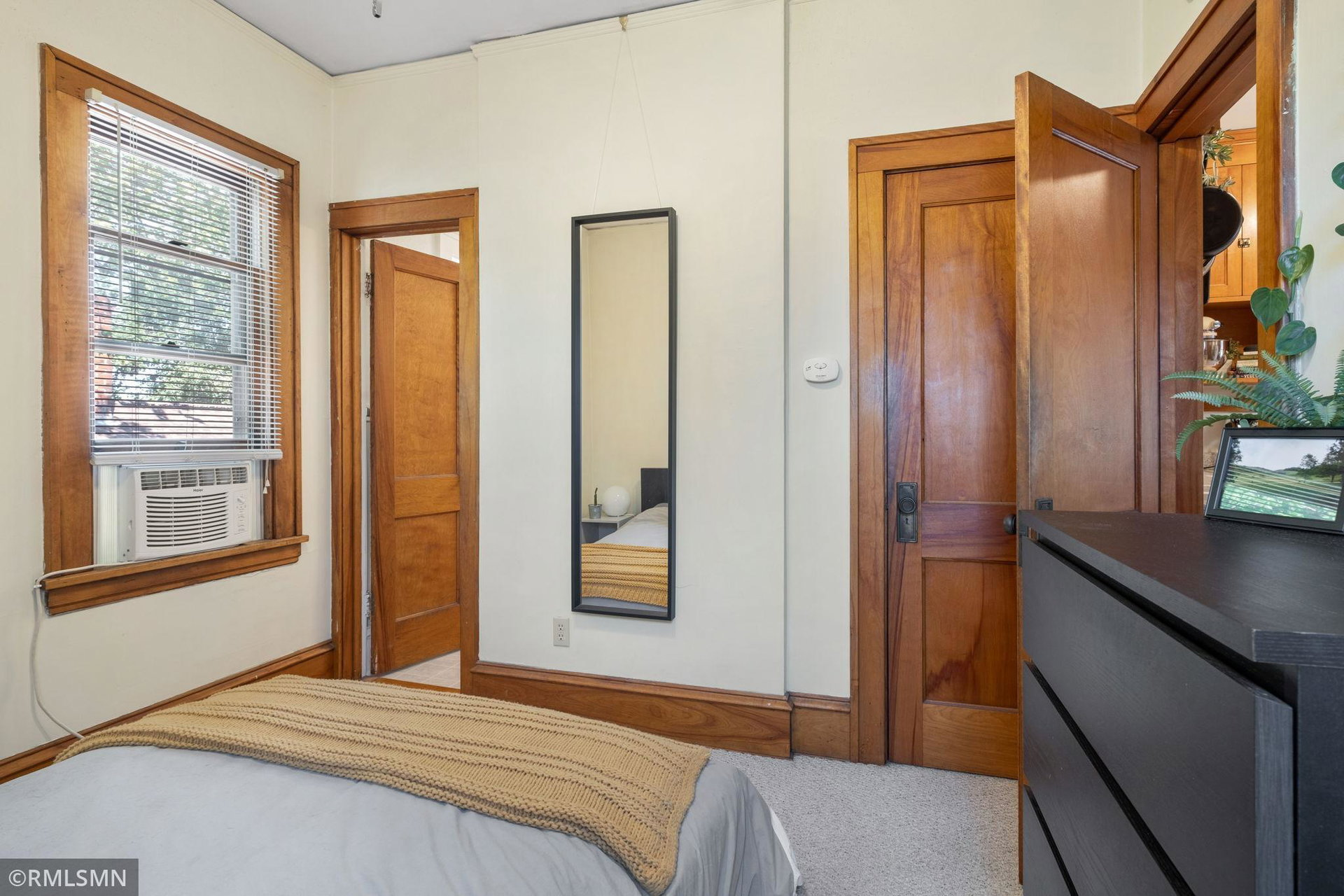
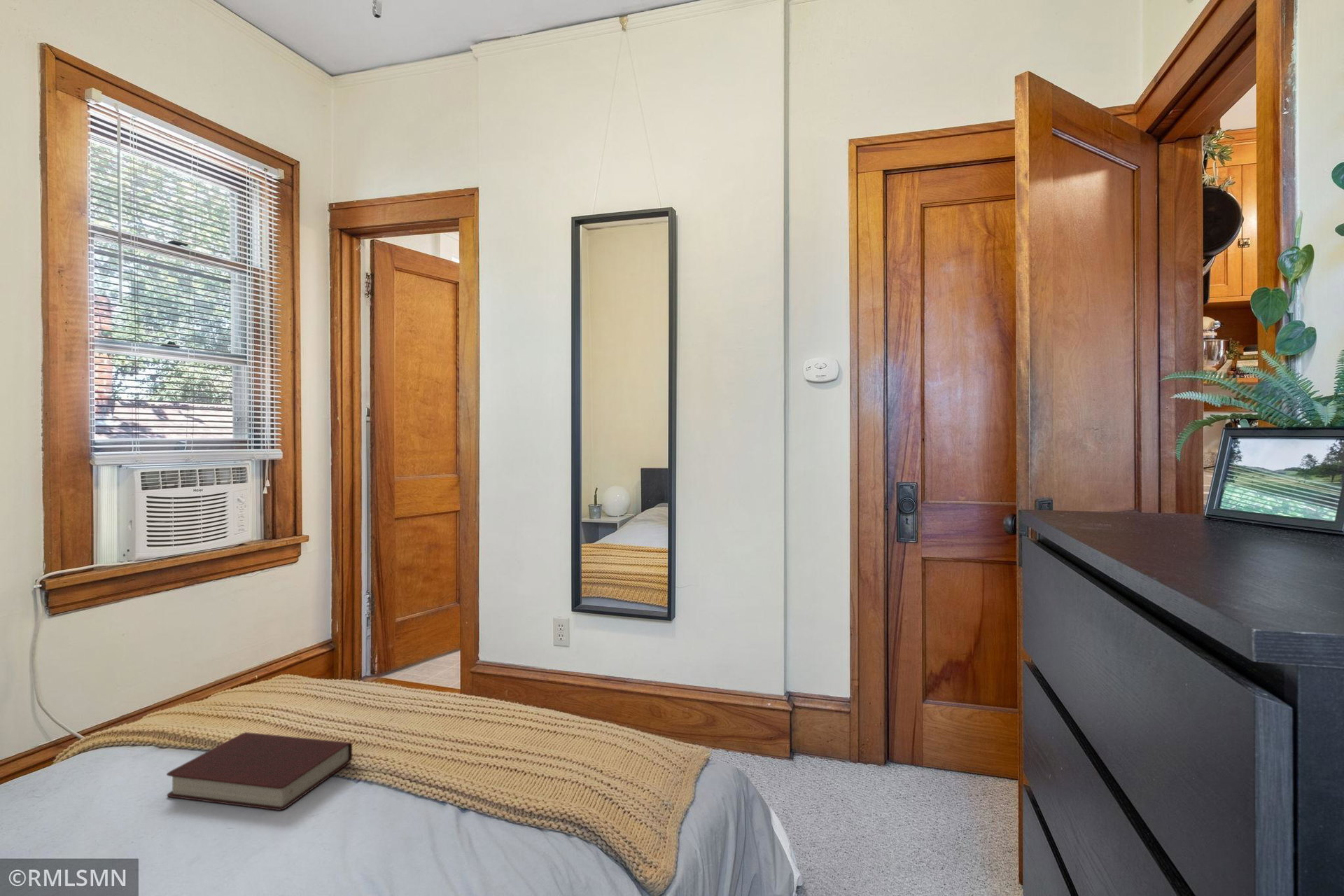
+ book (263, 766)
